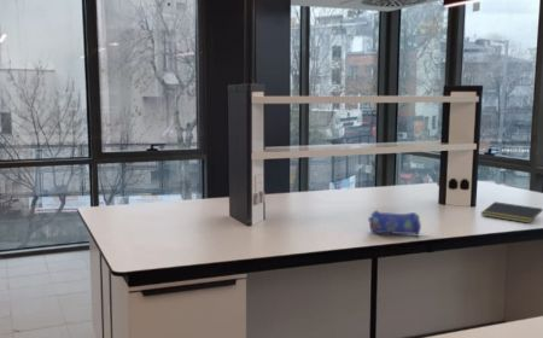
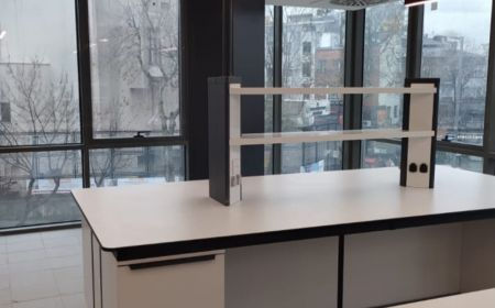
- notepad (510, 211)
- pencil case (393, 222)
